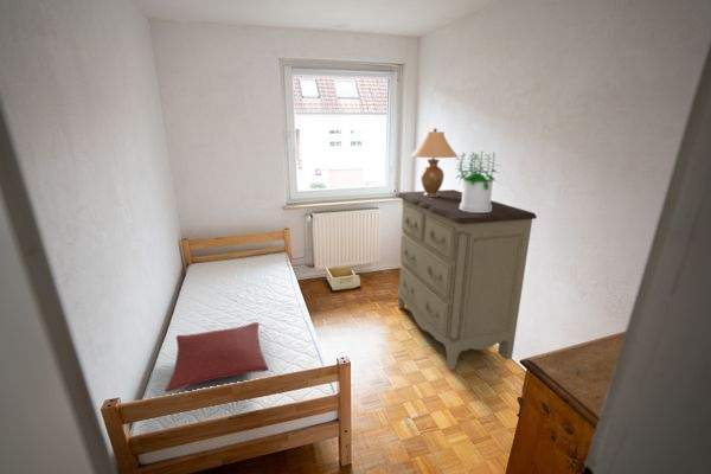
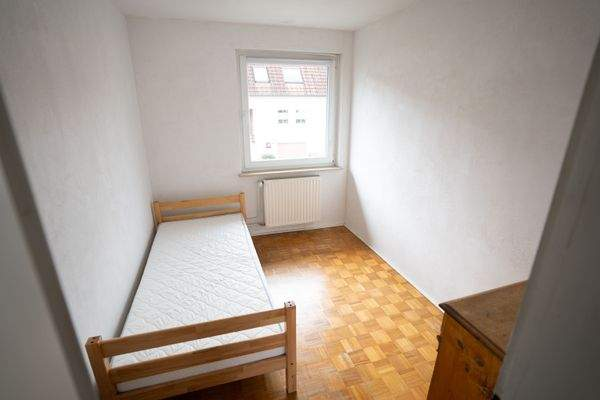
- storage bin (342, 276)
- dresser (449, 269)
- pillow (219, 353)
- potted plant (475, 180)
- table lamp (433, 162)
